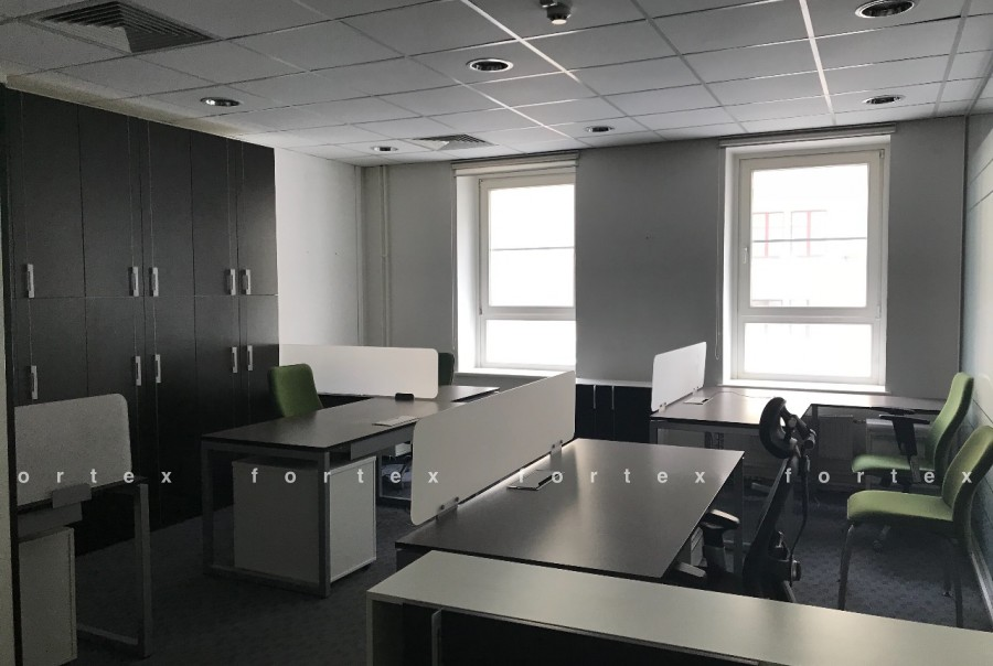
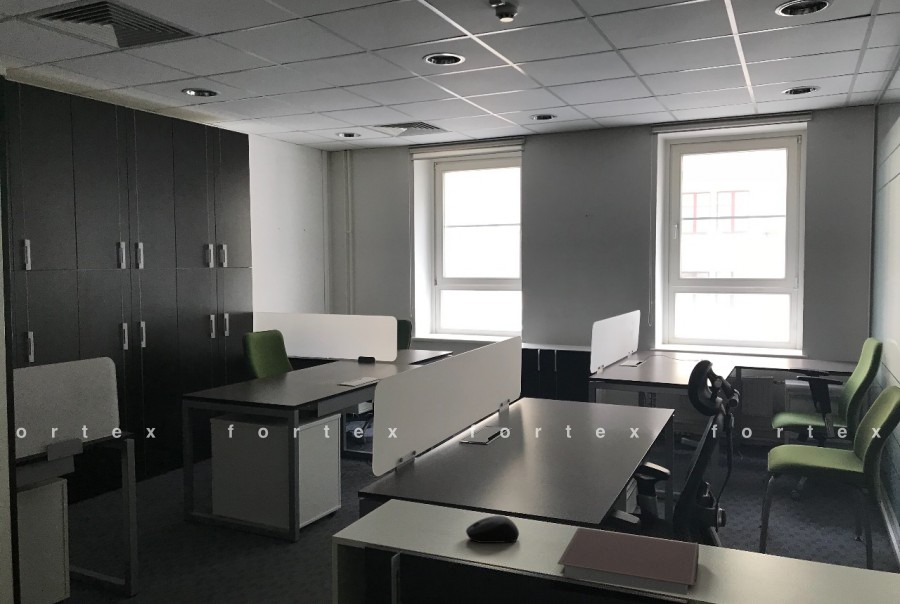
+ computer mouse (492, 528)
+ notebook (630, 560)
